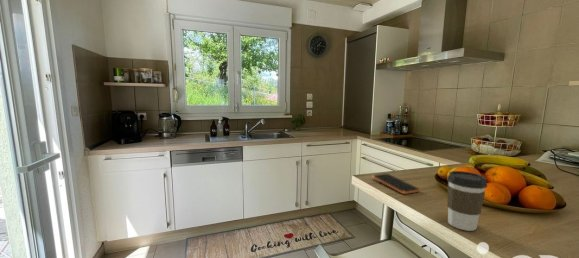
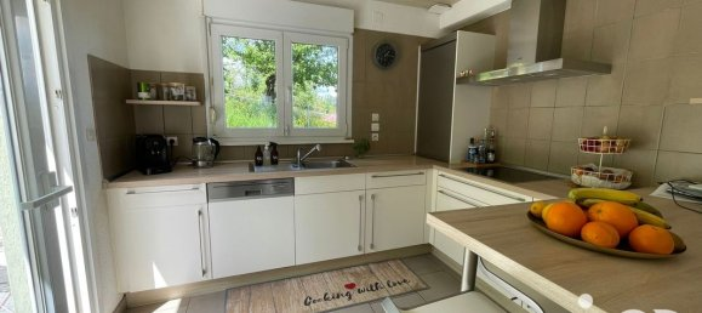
- coffee cup (464, 200)
- smartphone (394, 182)
